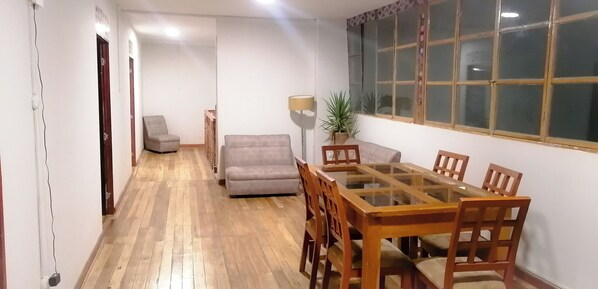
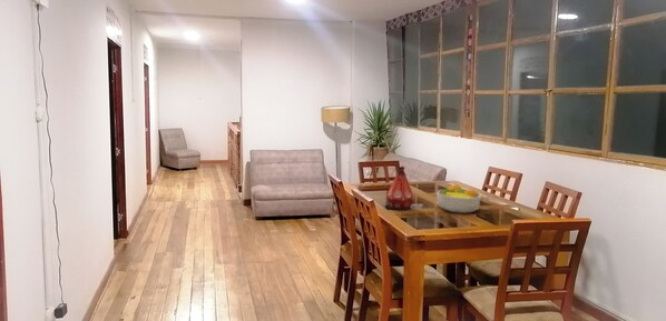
+ bottle (401, 187)
+ fruit bowl (458, 198)
